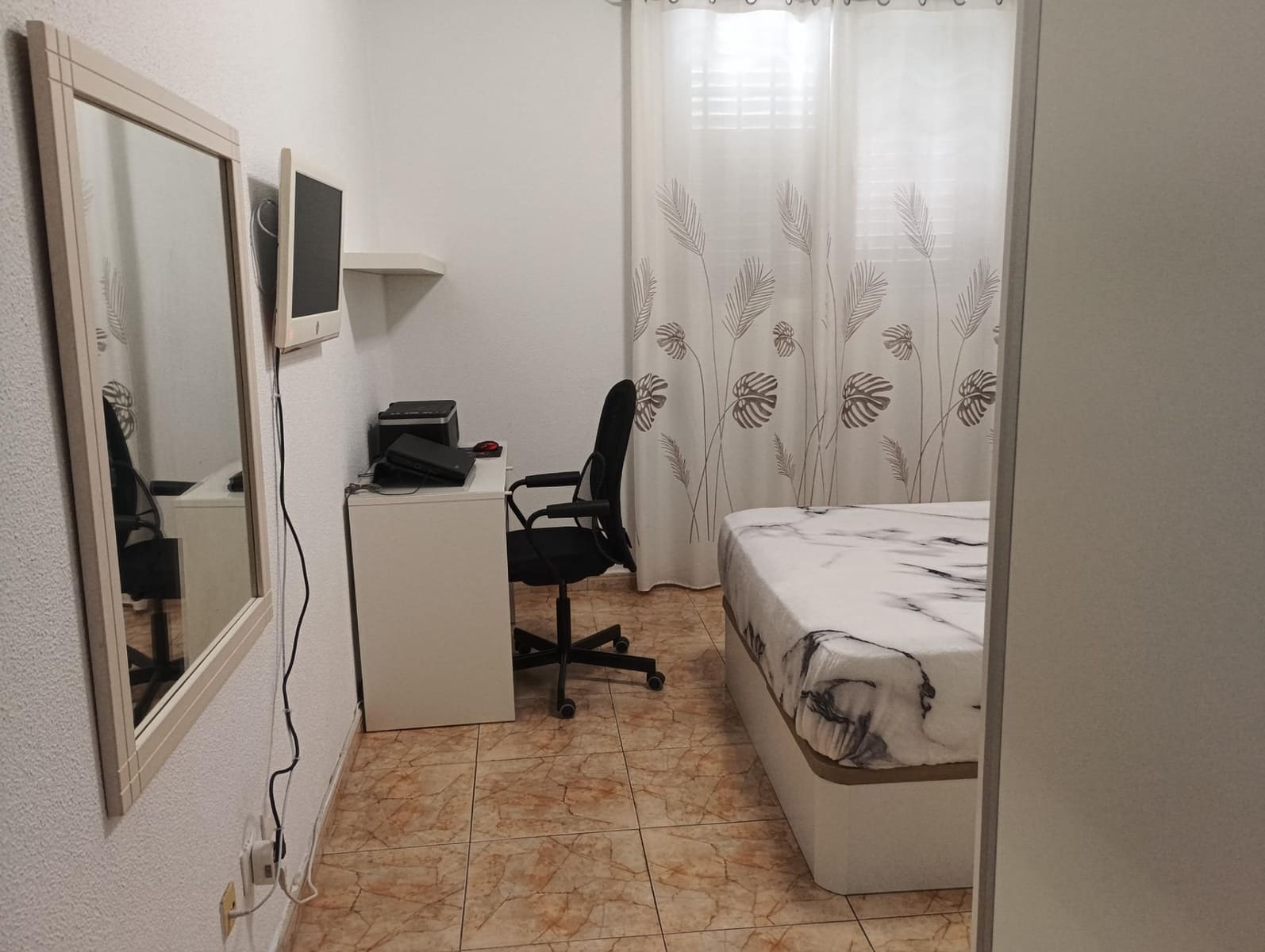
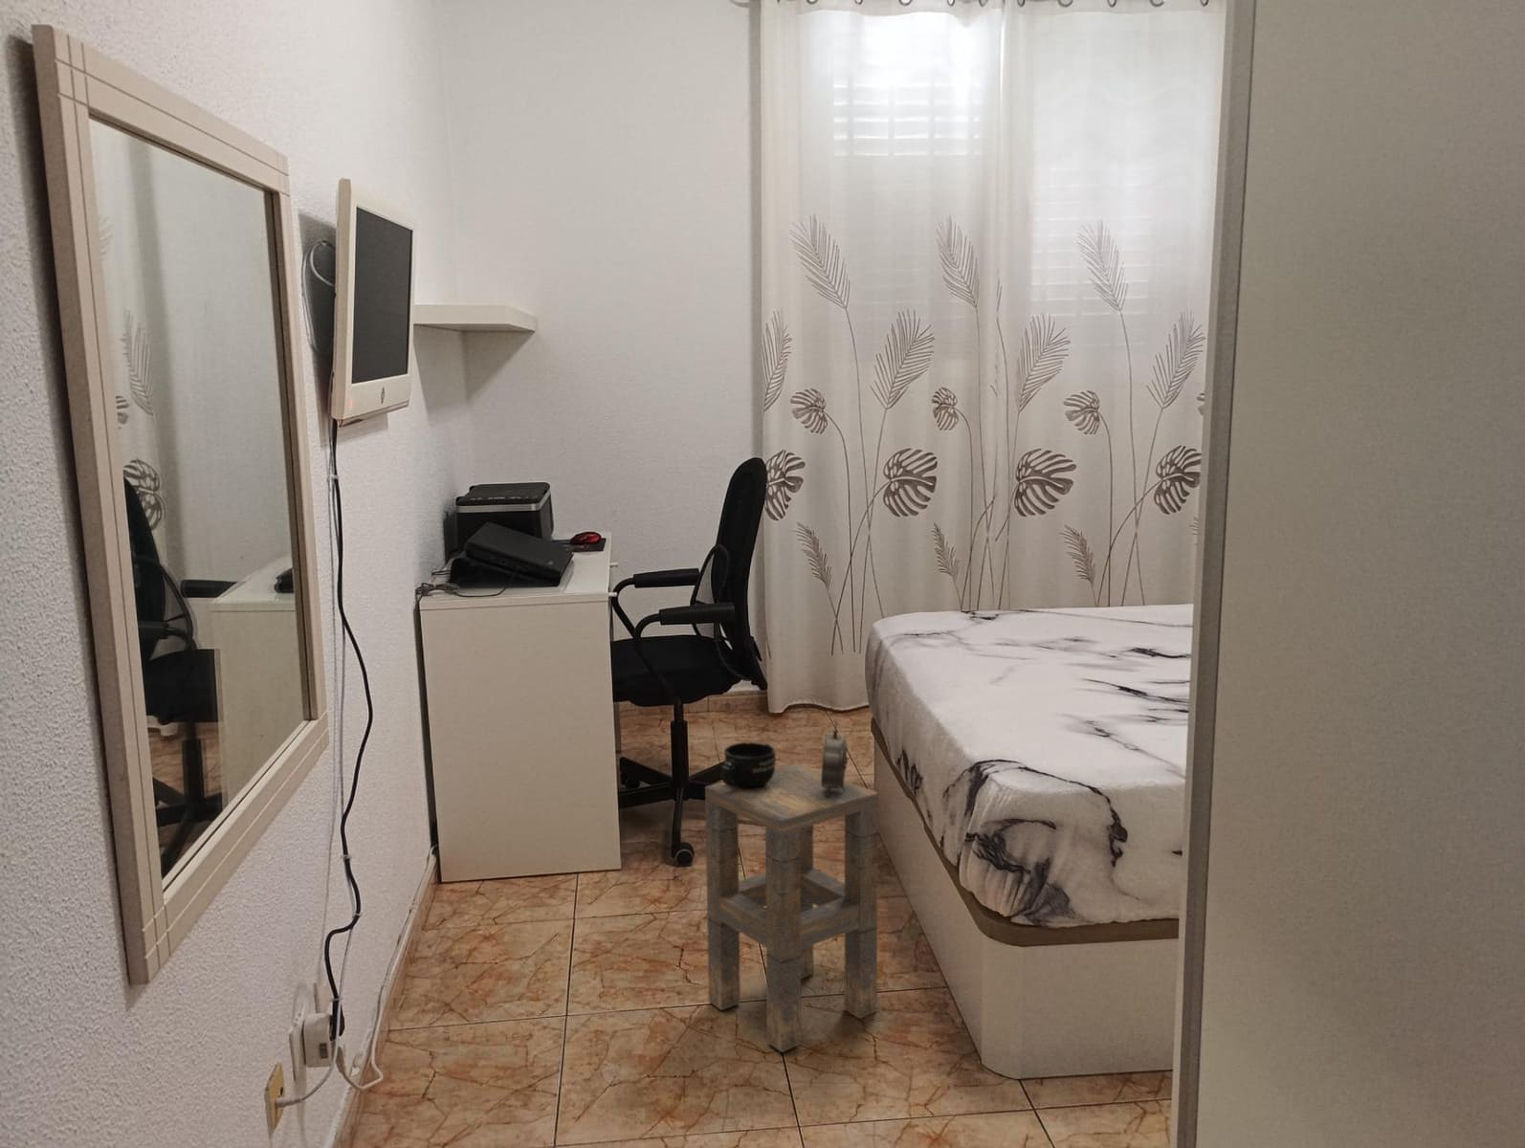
+ mug (744, 767)
+ side table (791, 900)
+ alarm clock (834, 752)
